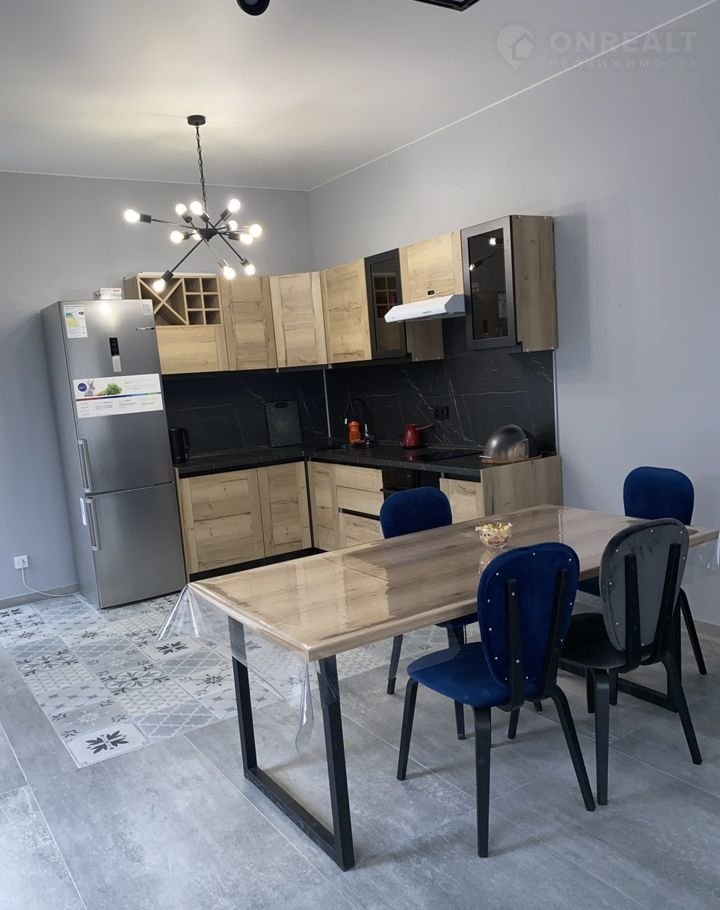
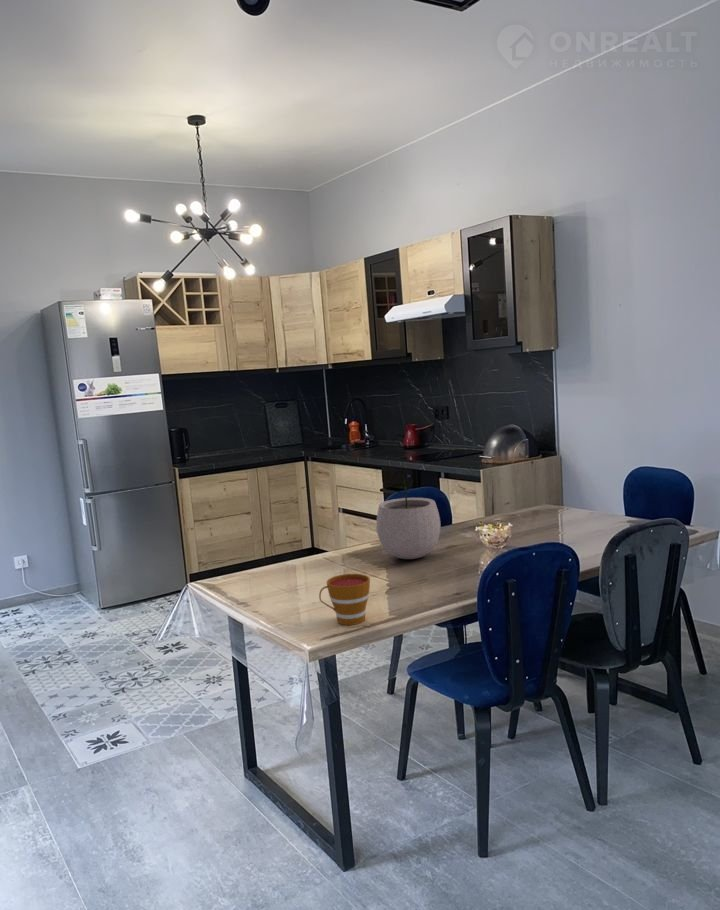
+ cup (345, 600)
+ plant pot (407, 518)
